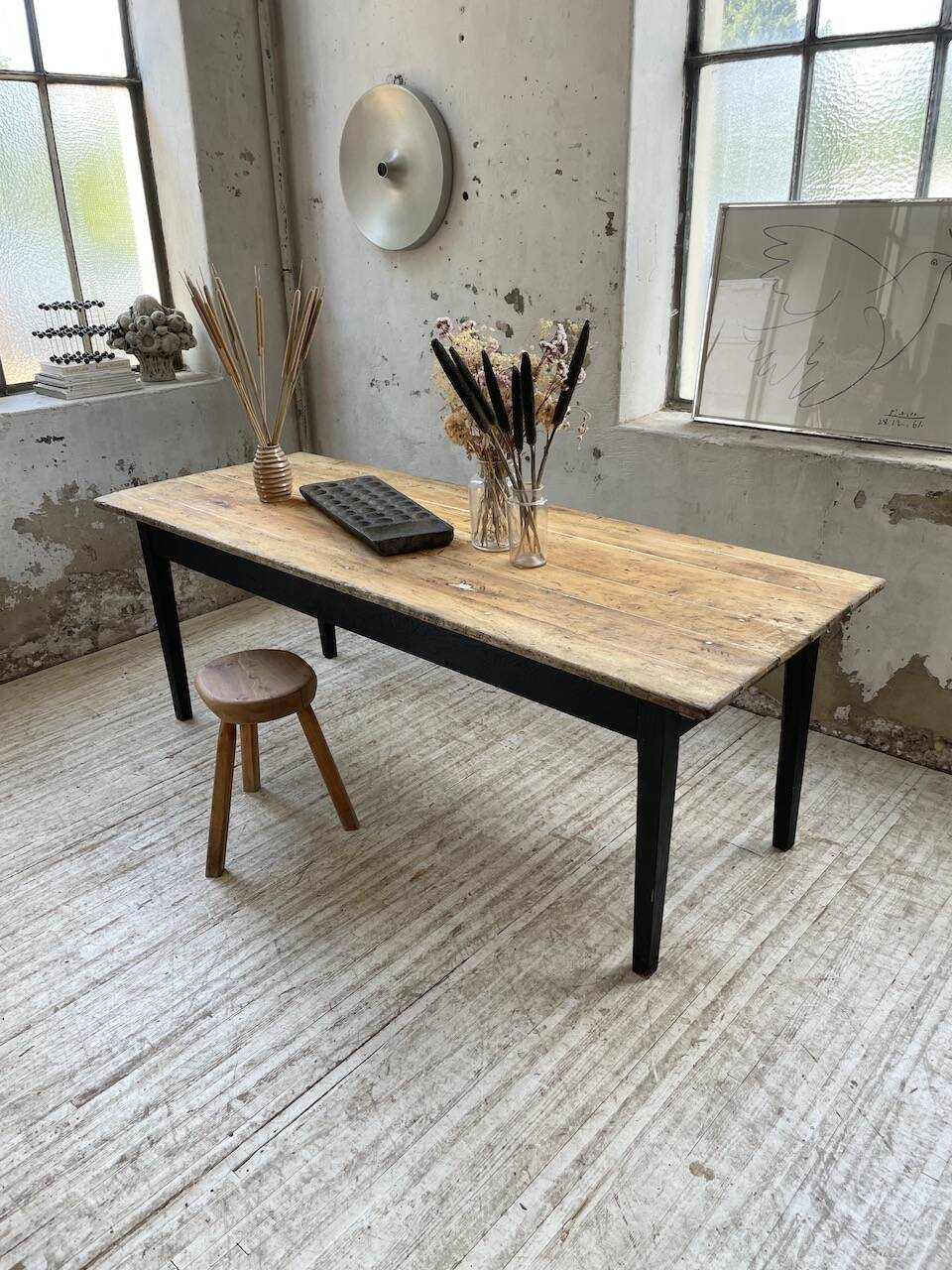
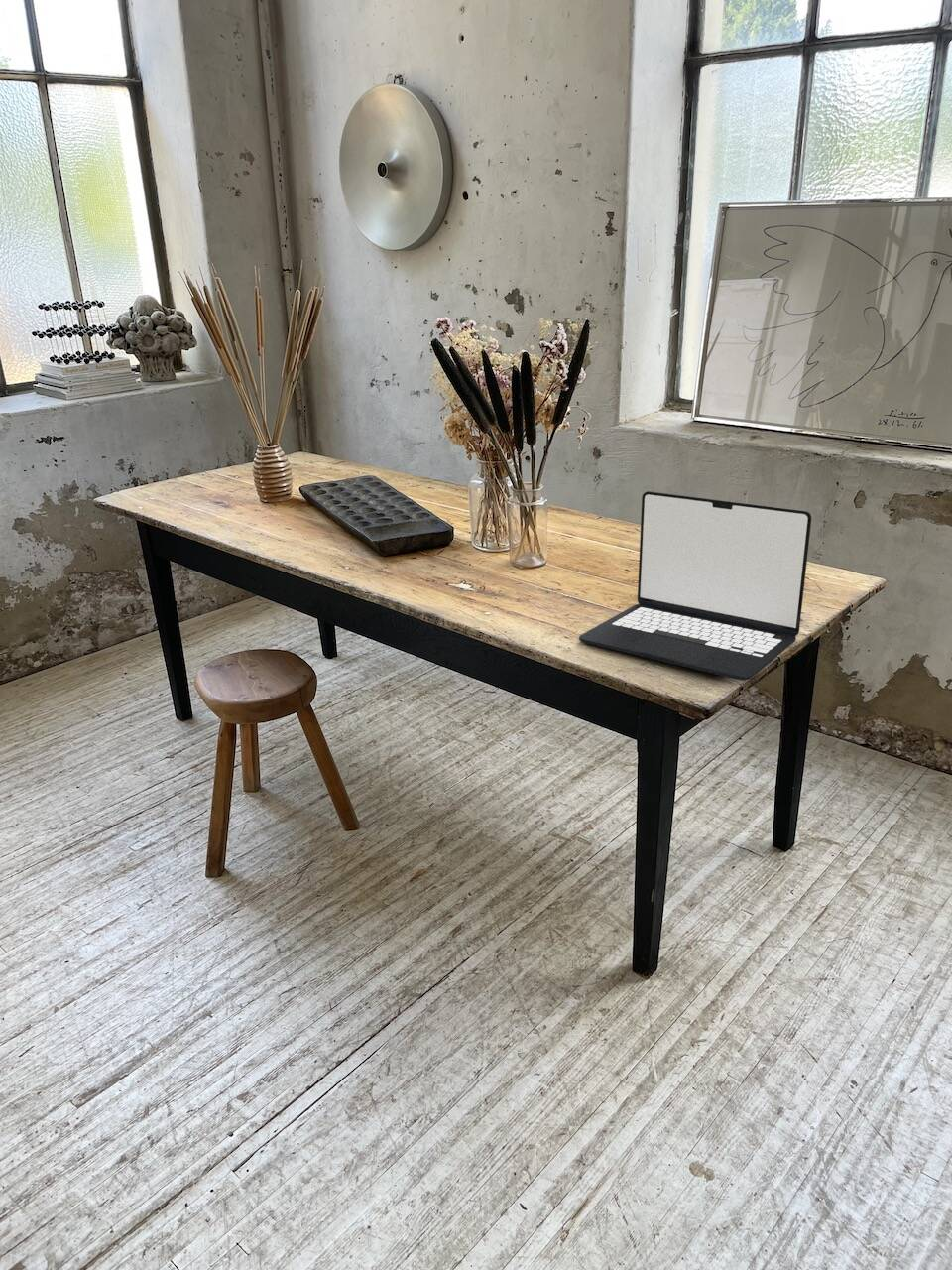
+ laptop (690, 578)
